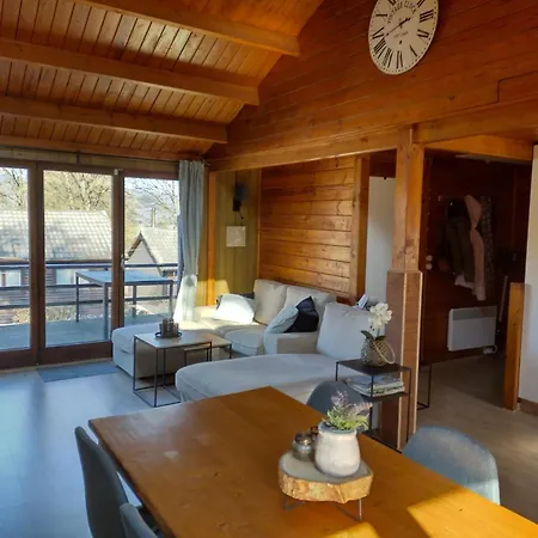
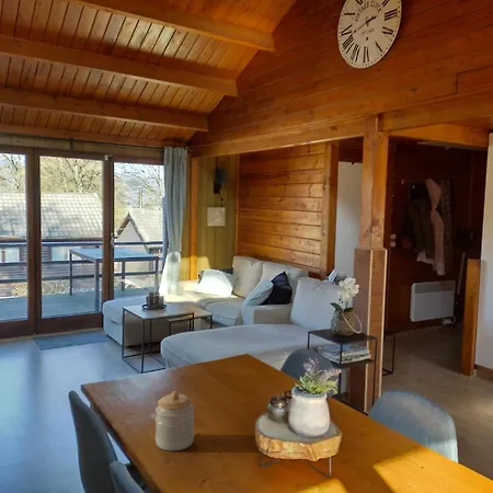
+ jar (174, 416)
